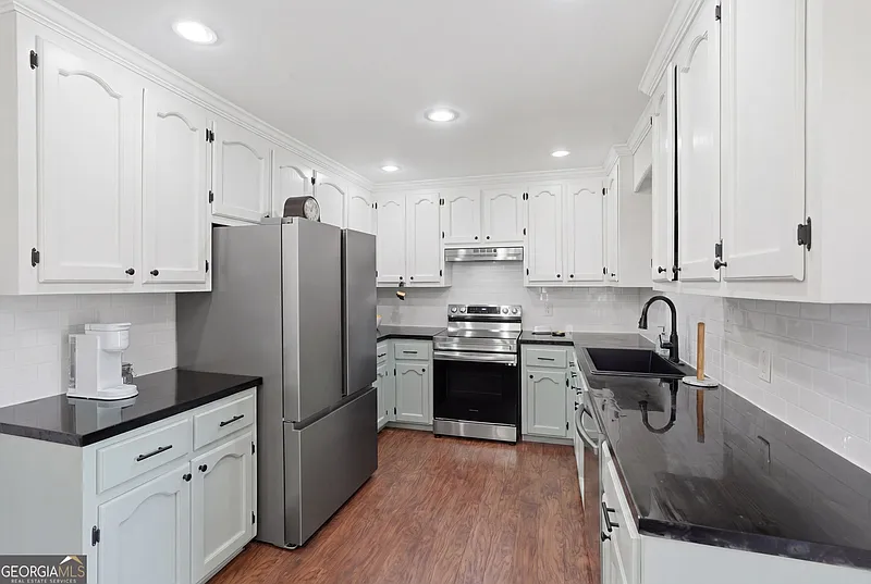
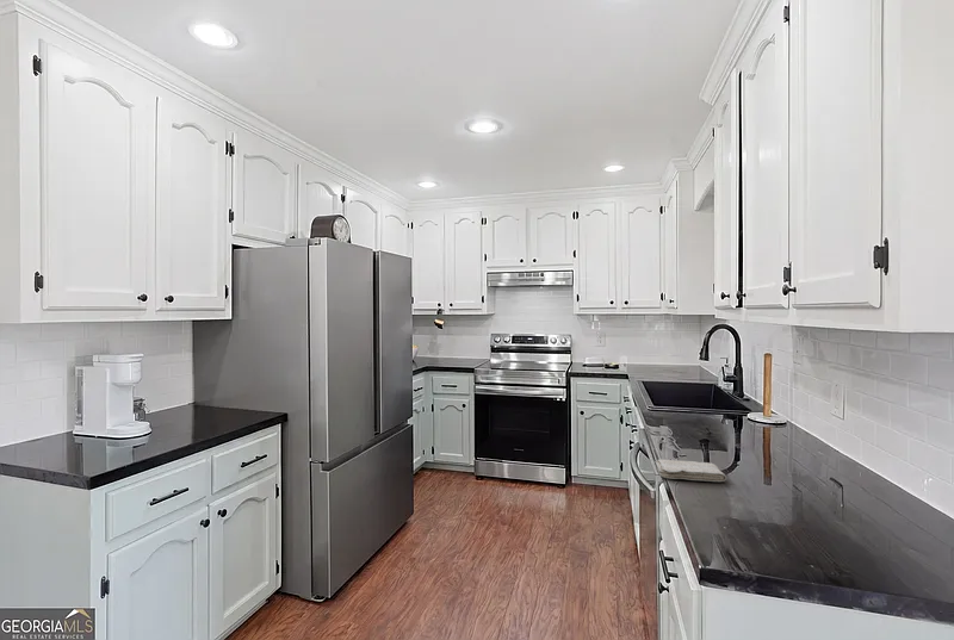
+ washcloth (688, 468)
